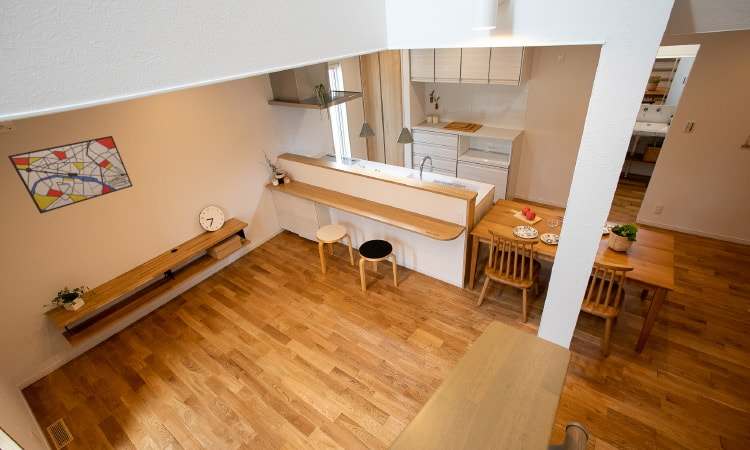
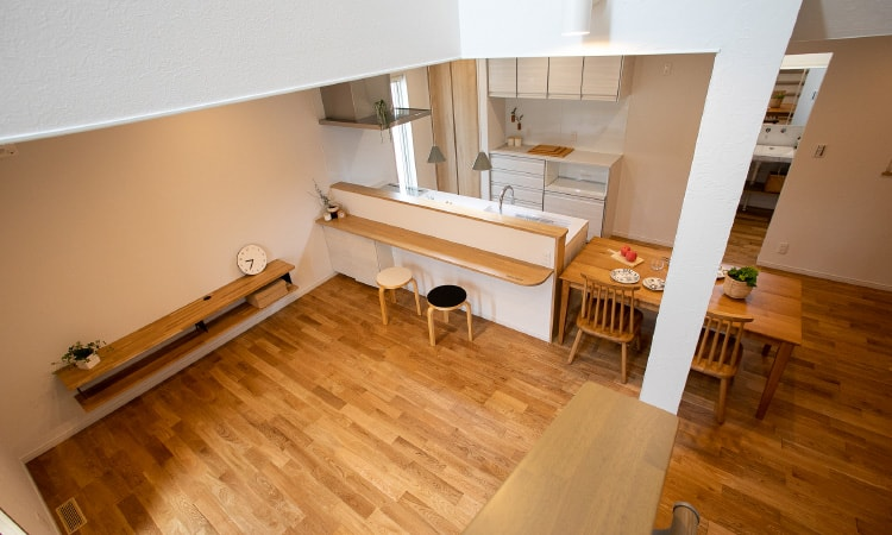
- wall art (77, 172)
